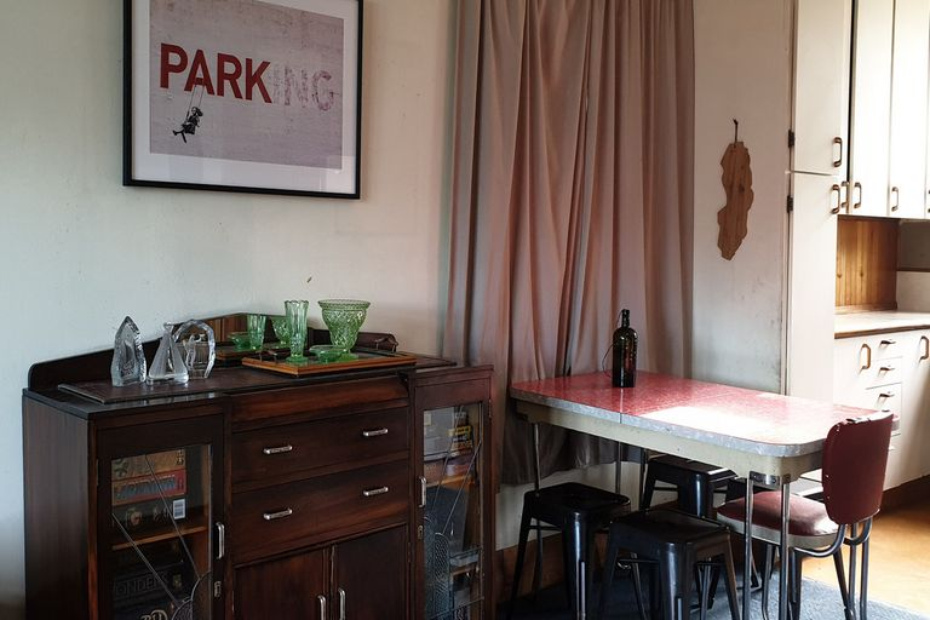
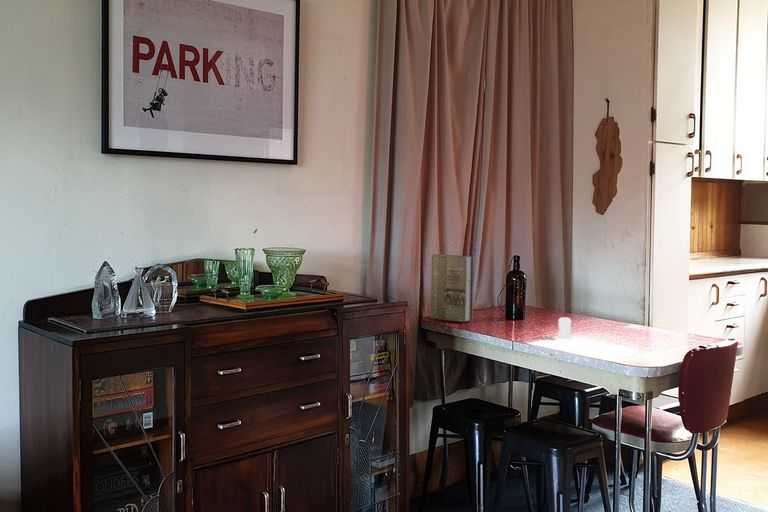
+ book (451, 287)
+ salt shaker (564, 327)
